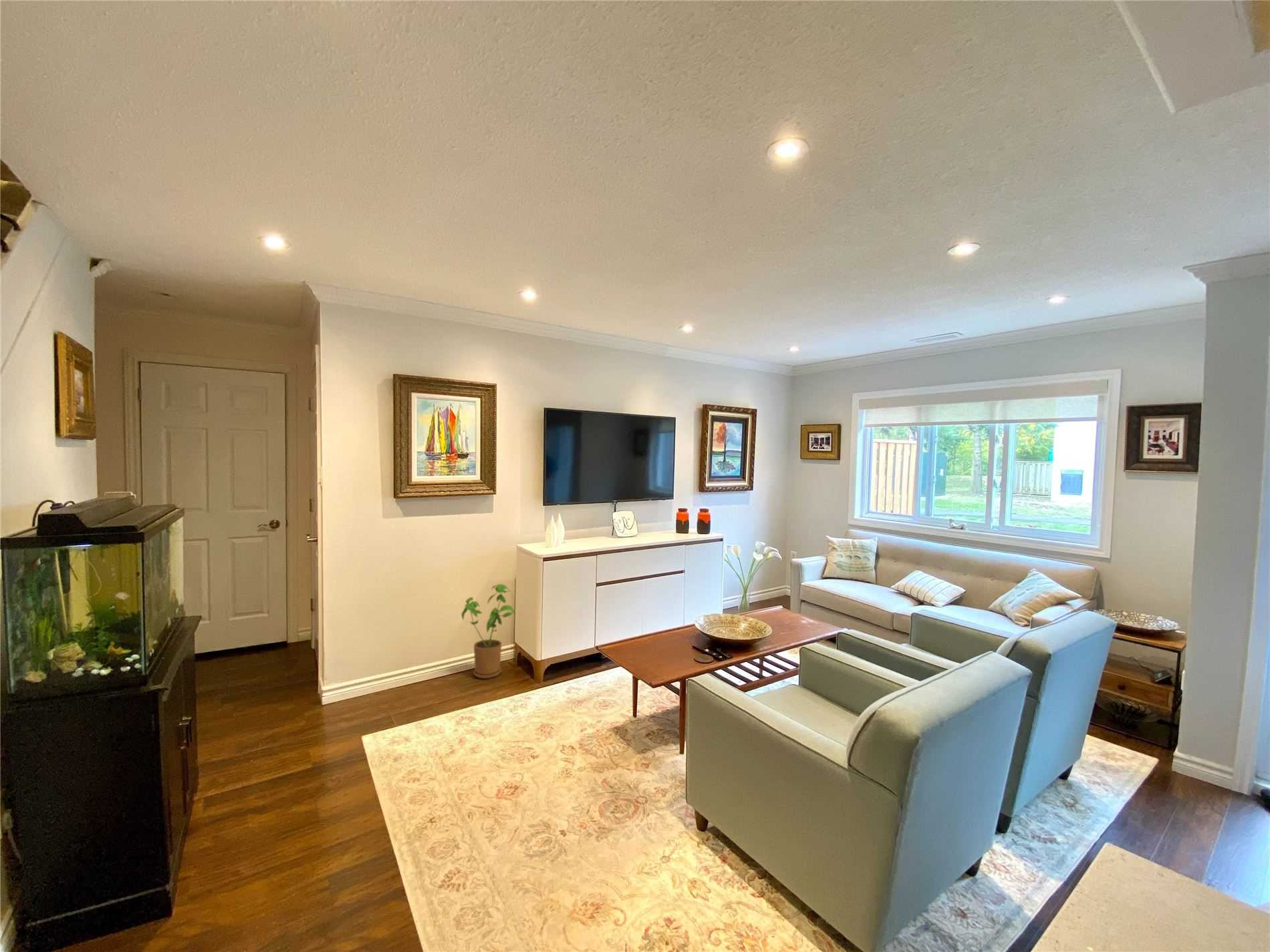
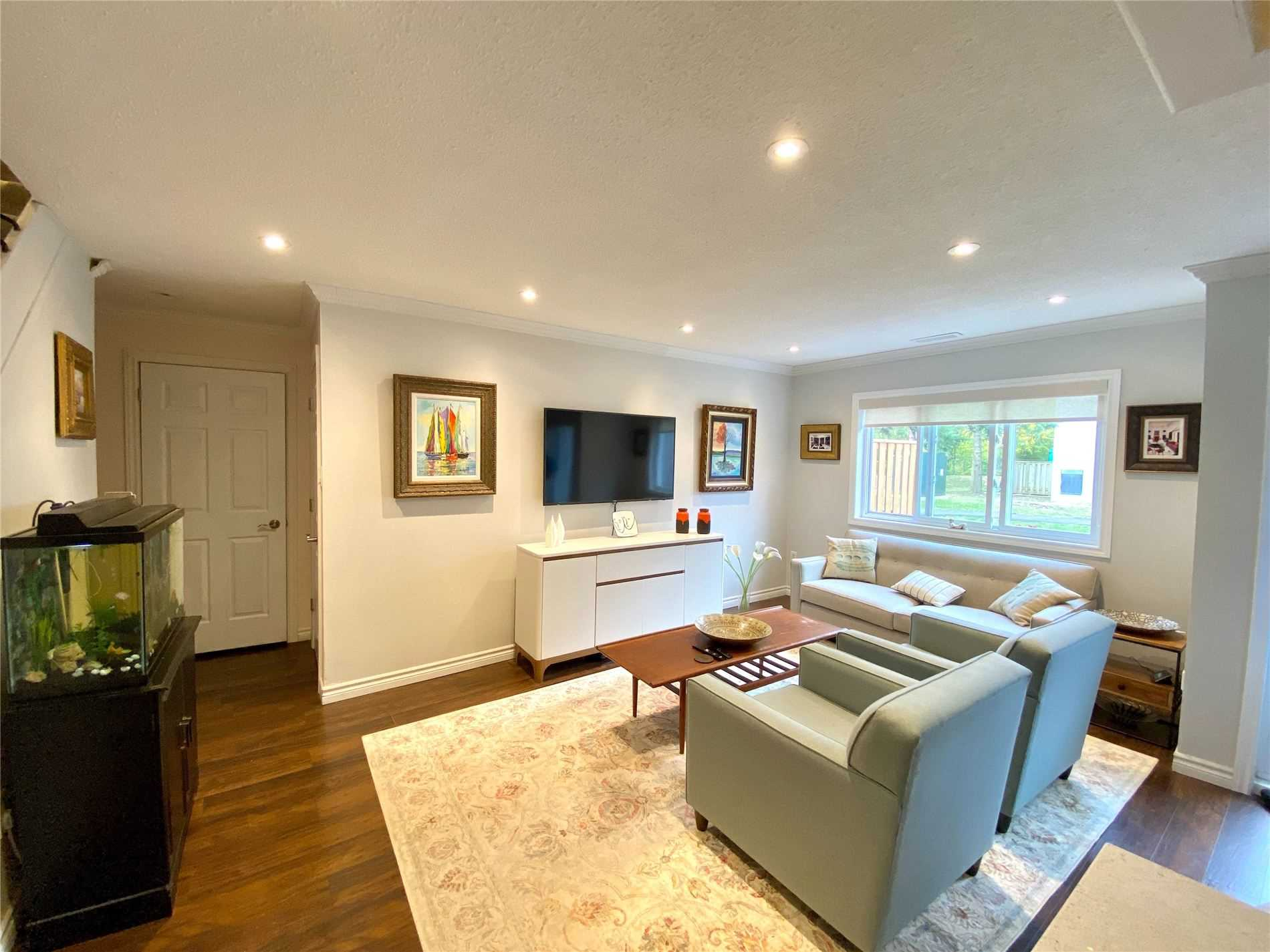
- house plant (492, 630)
